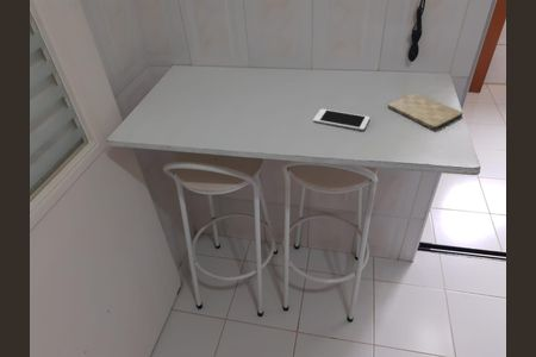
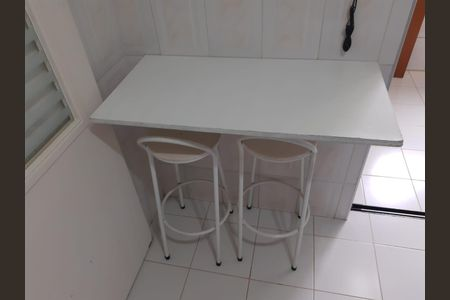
- cell phone (341, 119)
- cutting board (424, 109)
